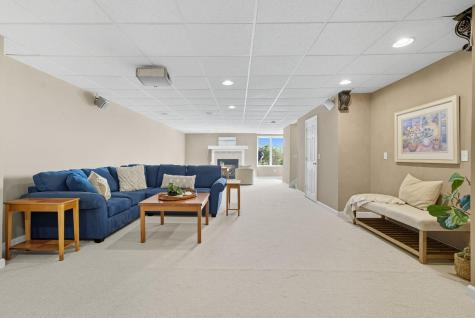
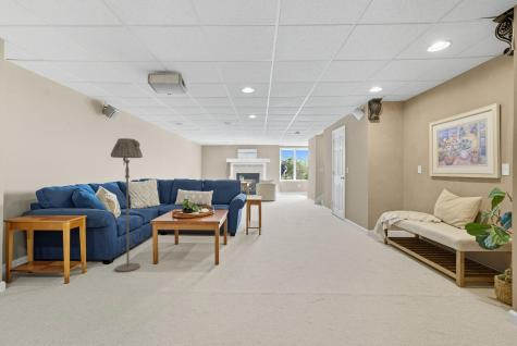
+ floor lamp (127, 203)
